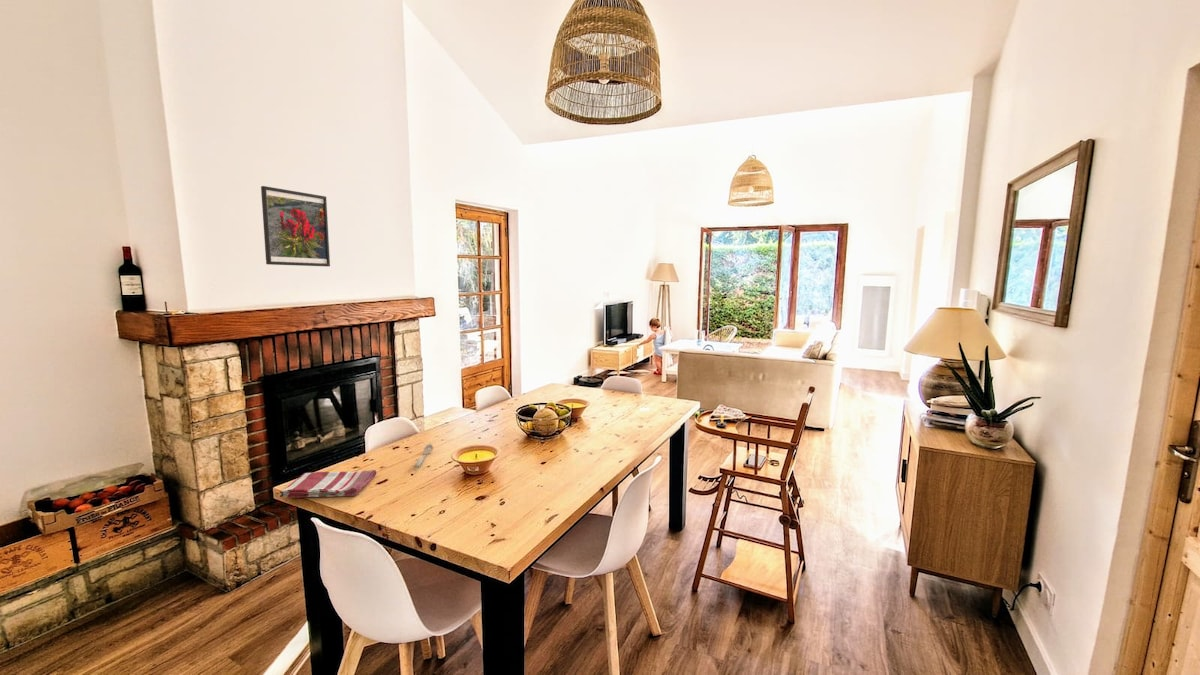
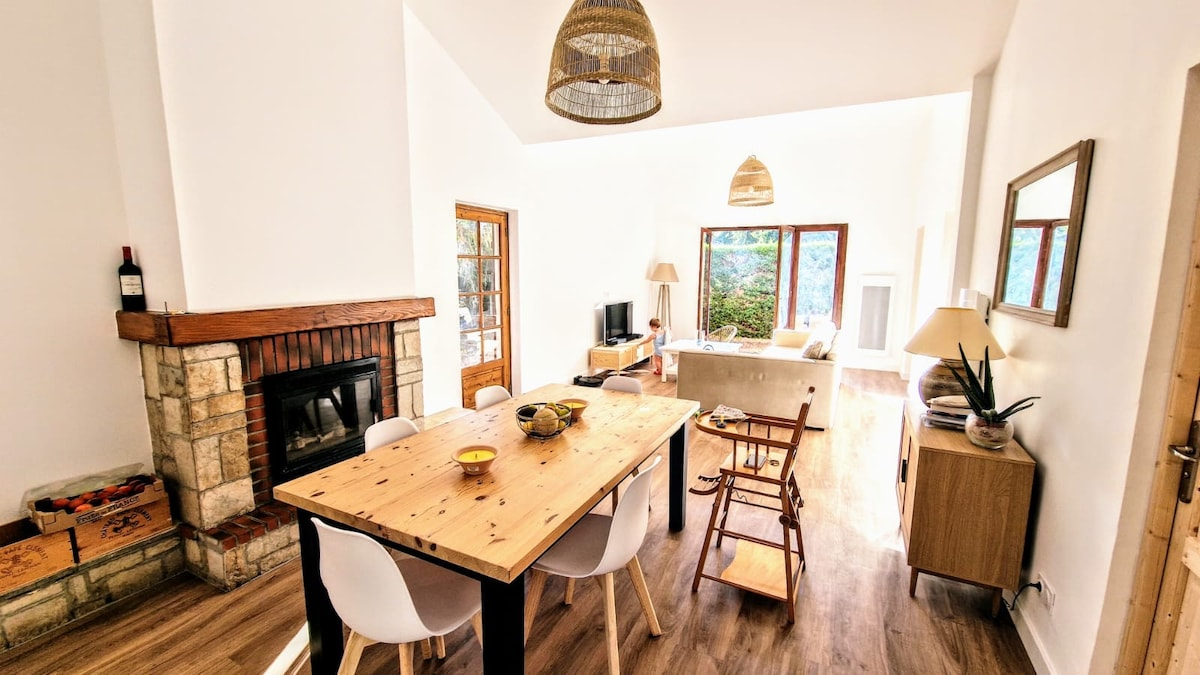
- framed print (297, 228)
- dish towel (330, 482)
- spoon (424, 456)
